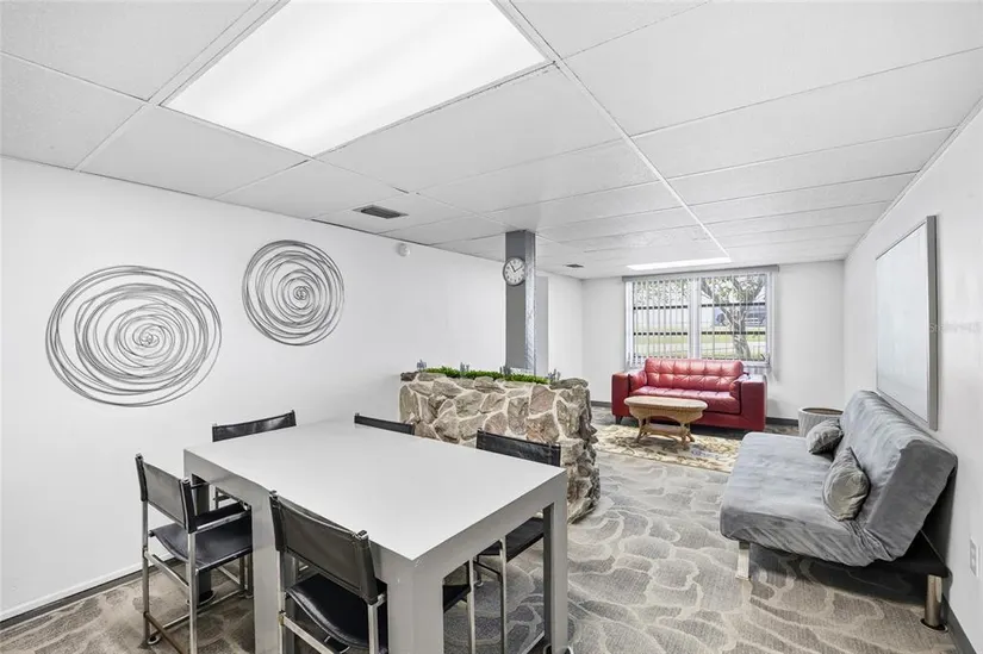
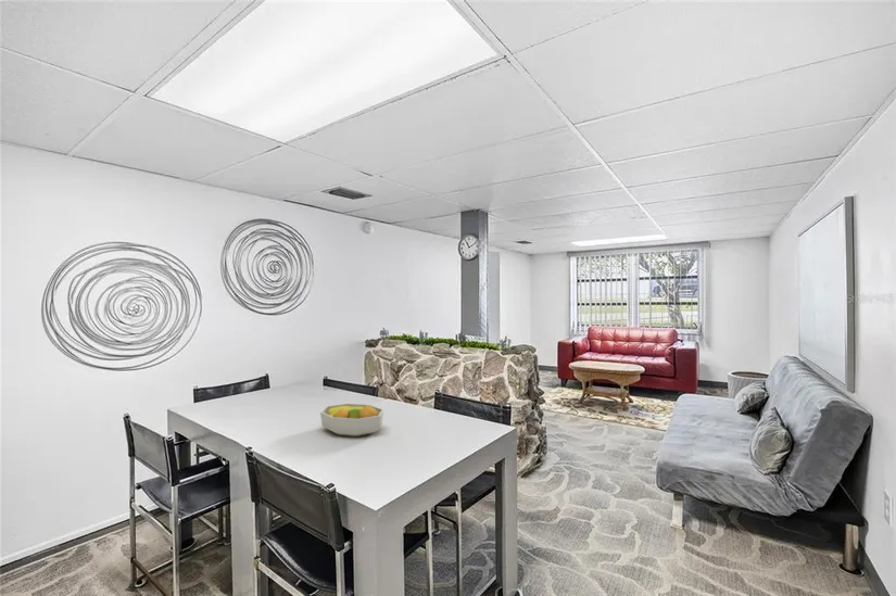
+ fruit bowl (352, 416)
